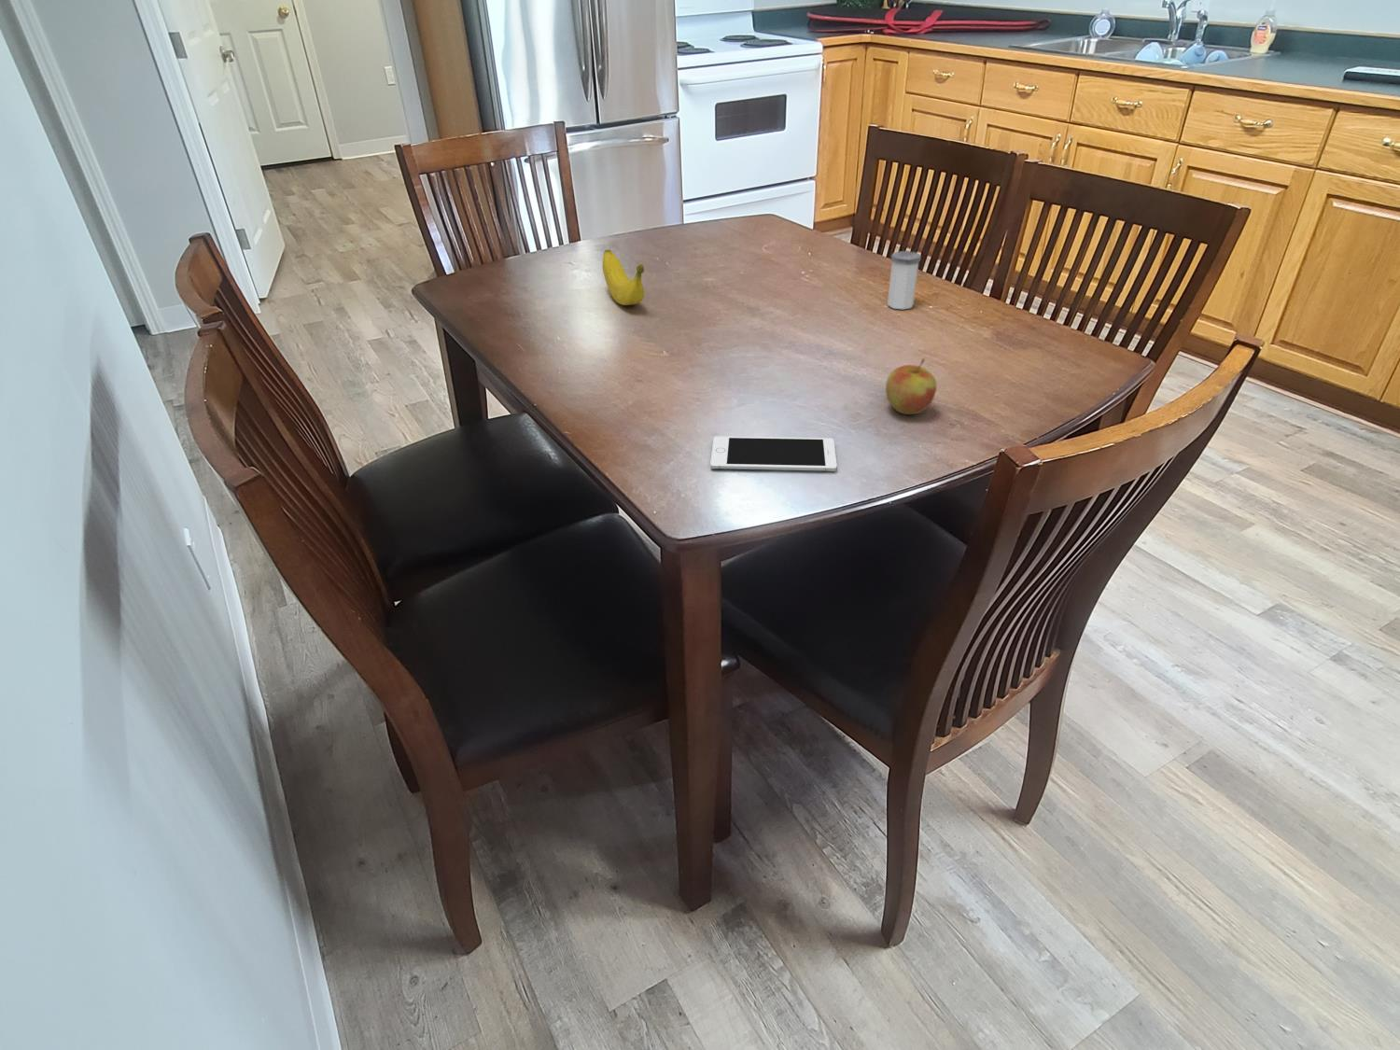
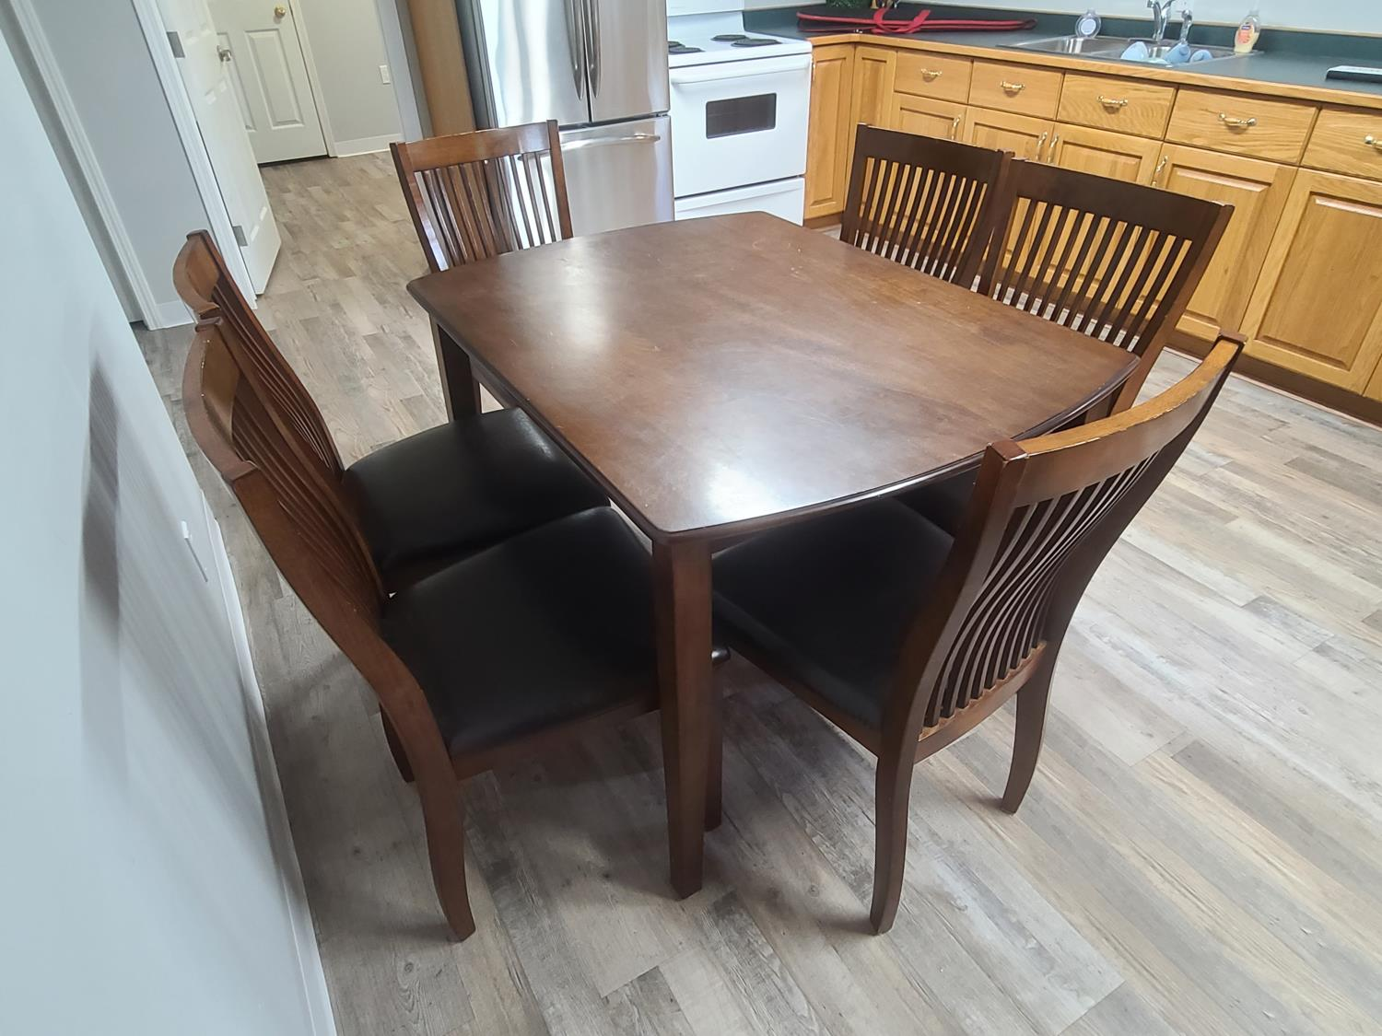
- salt shaker (903, 280)
- cell phone (773, 452)
- apple (911, 385)
- banana (623, 276)
